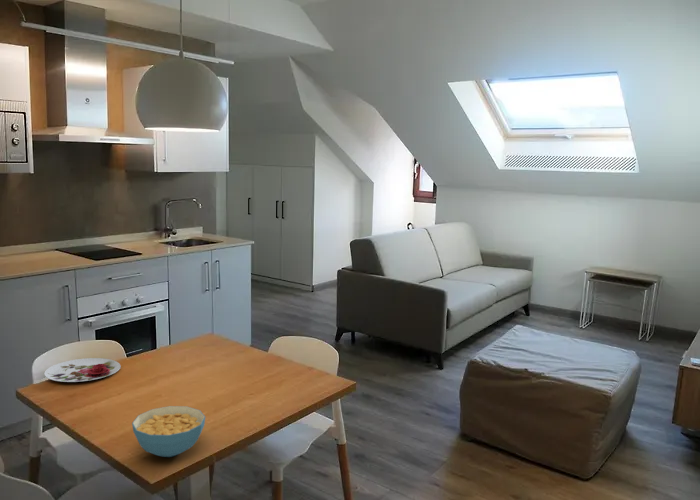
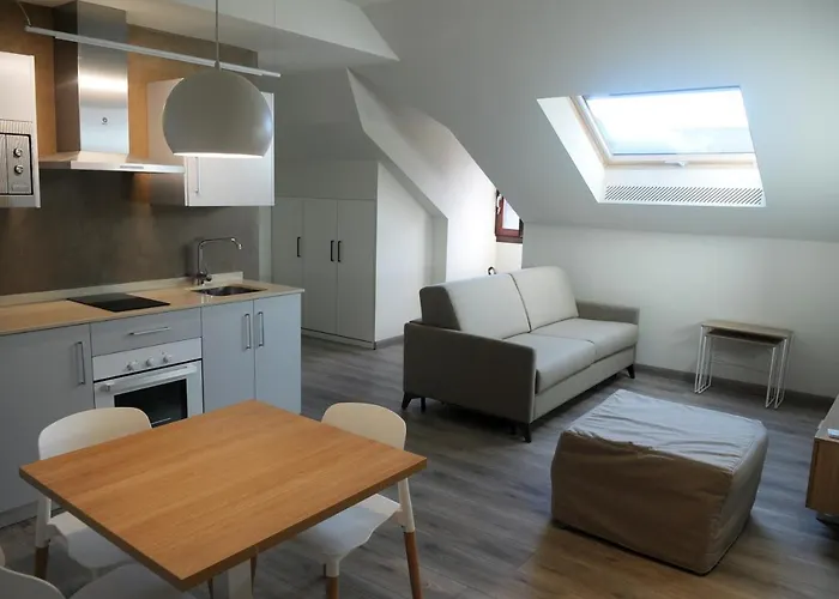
- plate (83, 368)
- cereal bowl (169, 436)
